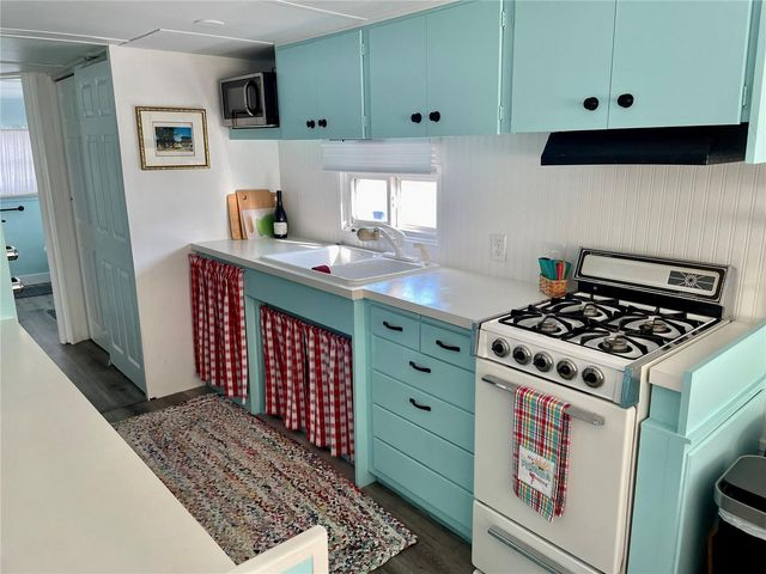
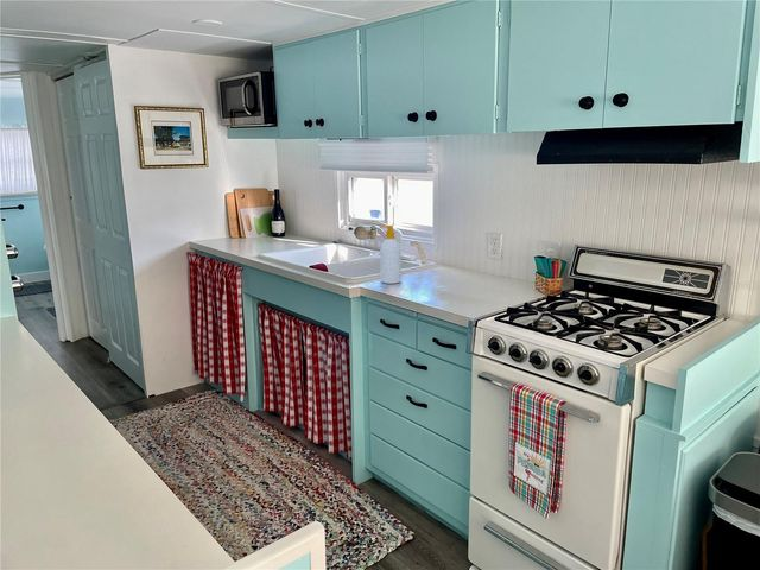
+ soap bottle (390, 253)
